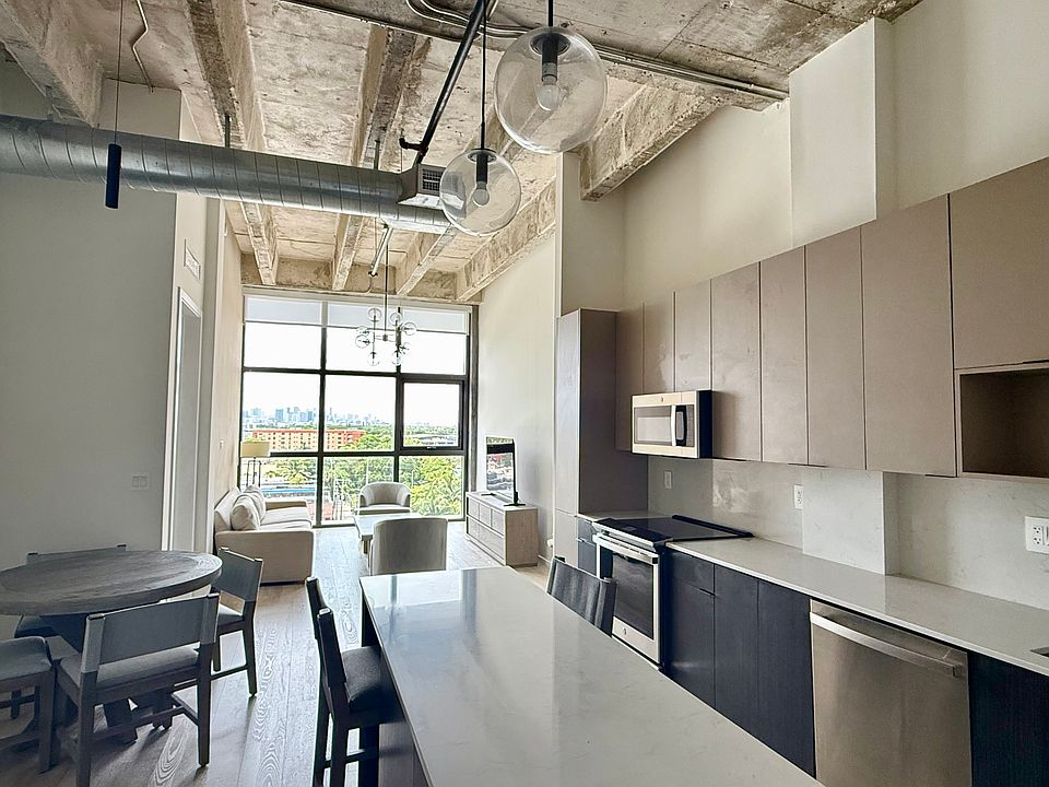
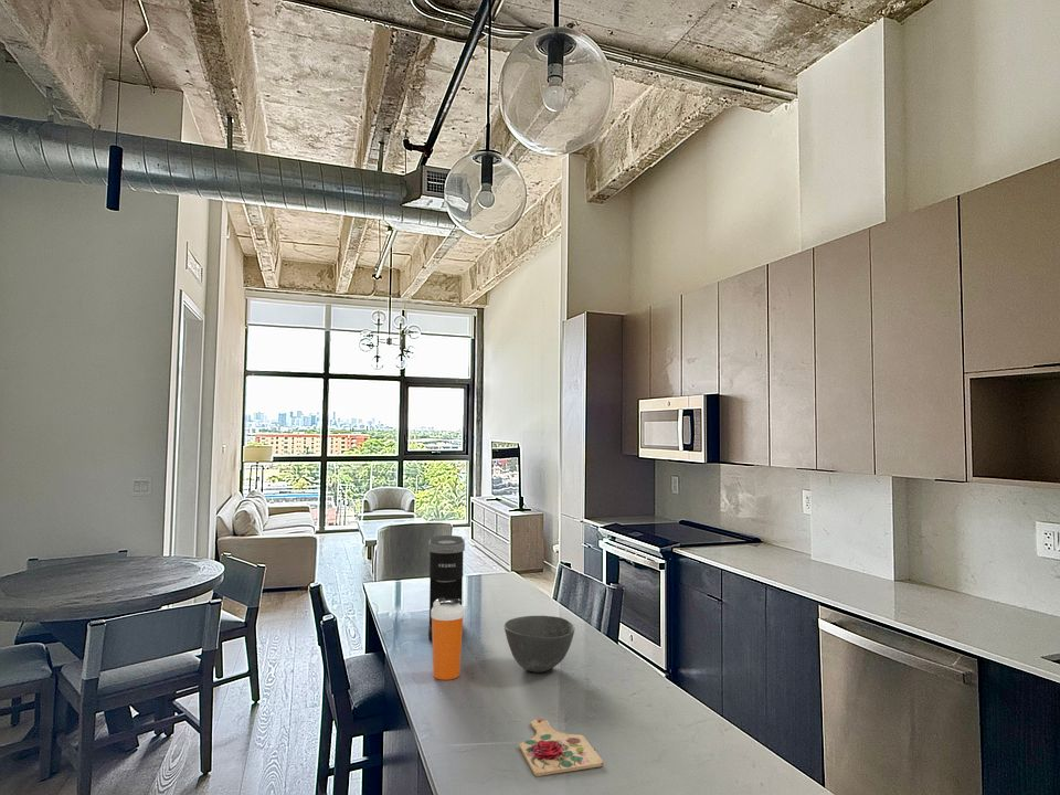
+ coffee maker (446, 583)
+ shaker bottle (447, 637)
+ bowl (539, 646)
+ cutting board (552, 739)
